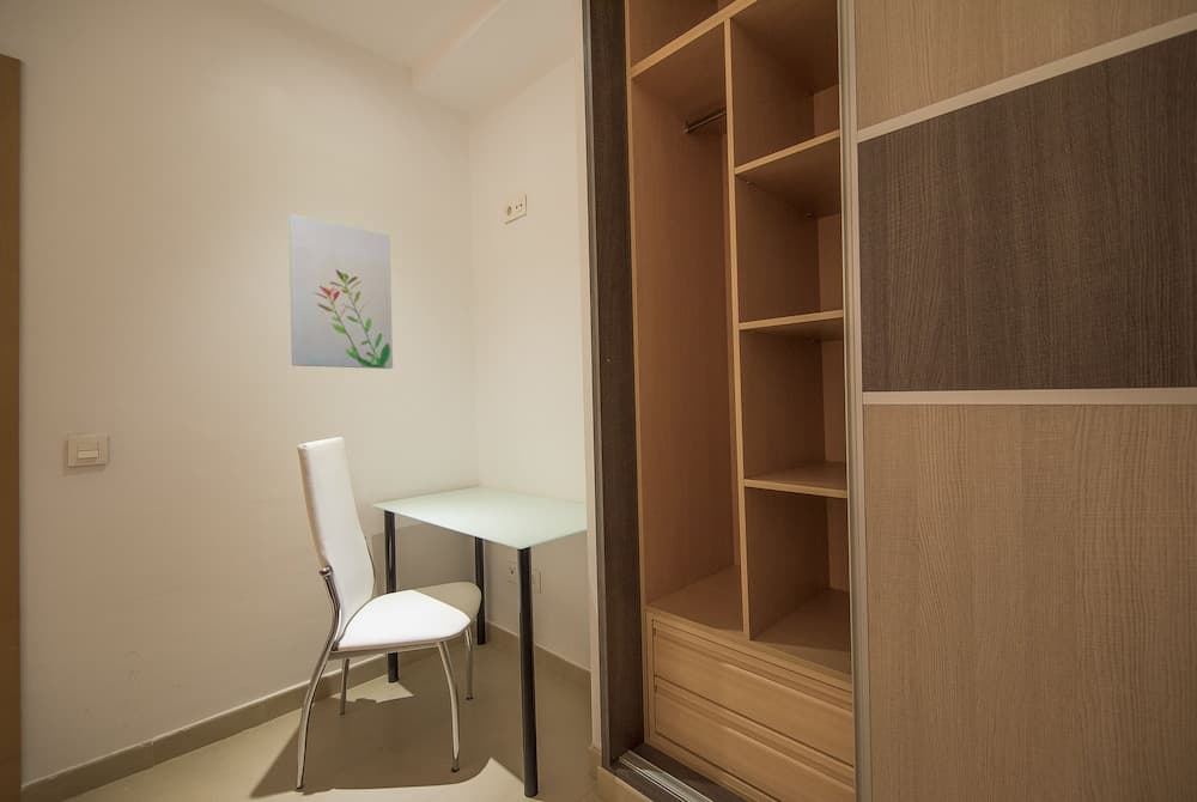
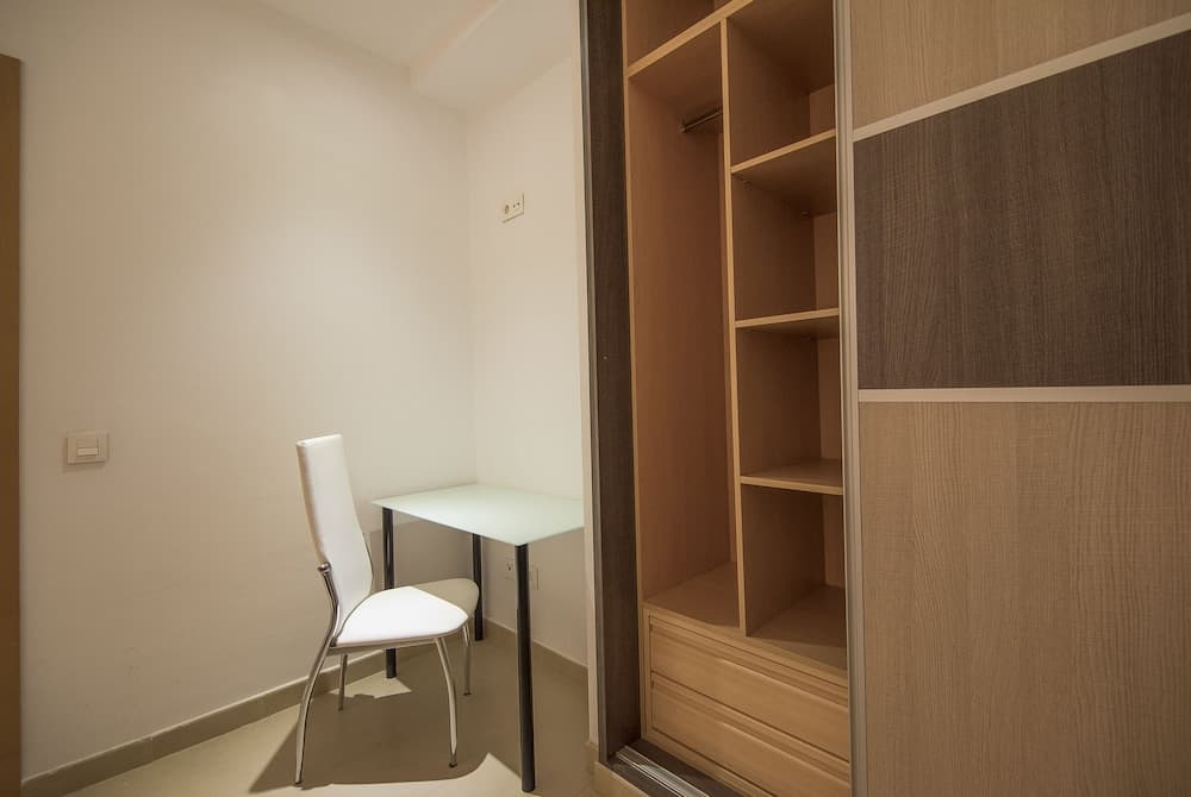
- wall art (344, 296)
